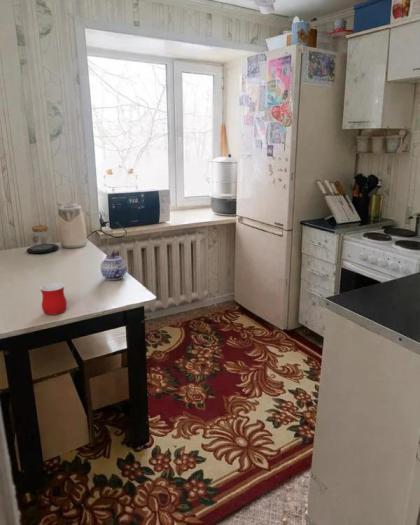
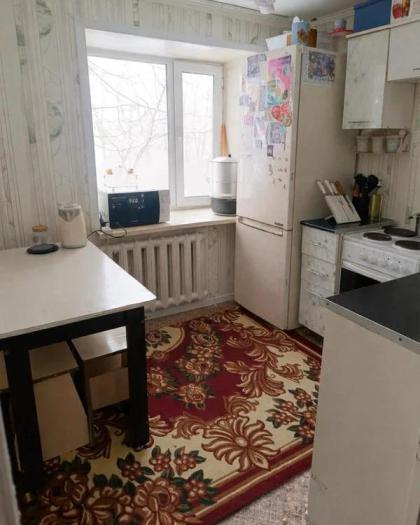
- mug (53, 297)
- teapot (113, 265)
